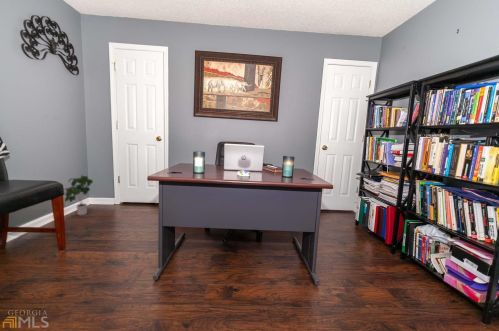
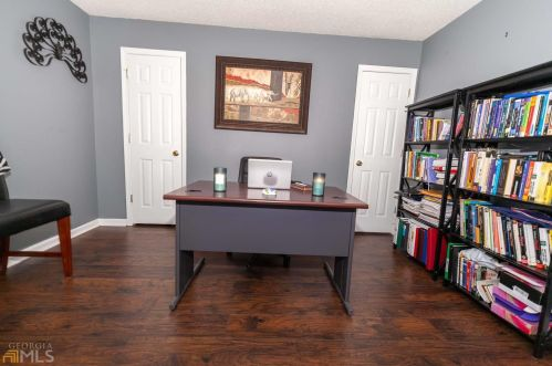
- potted plant (78, 195)
